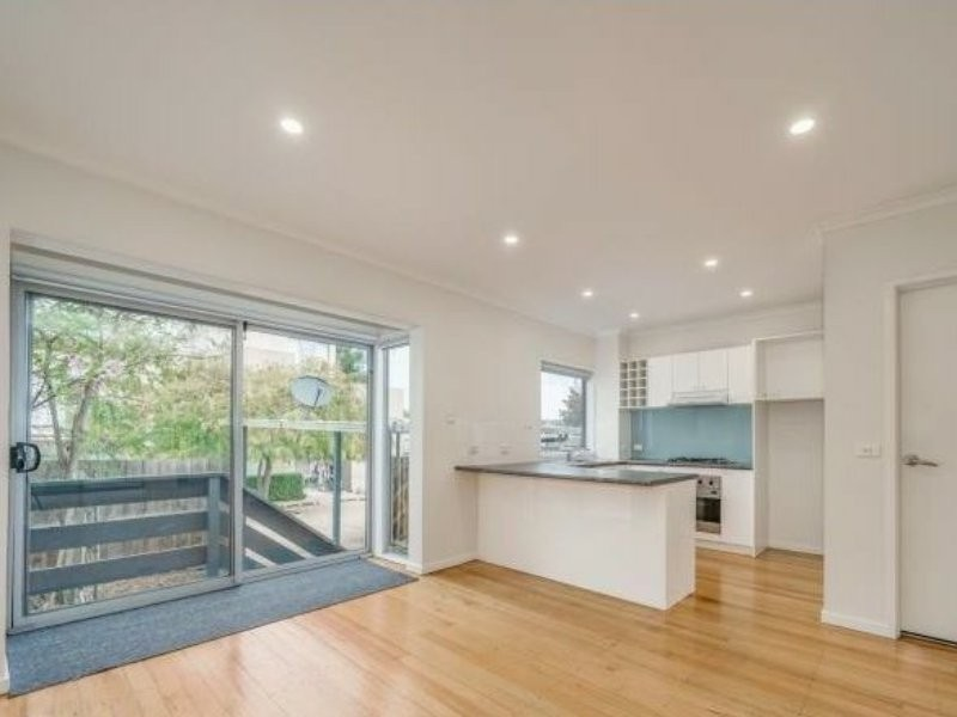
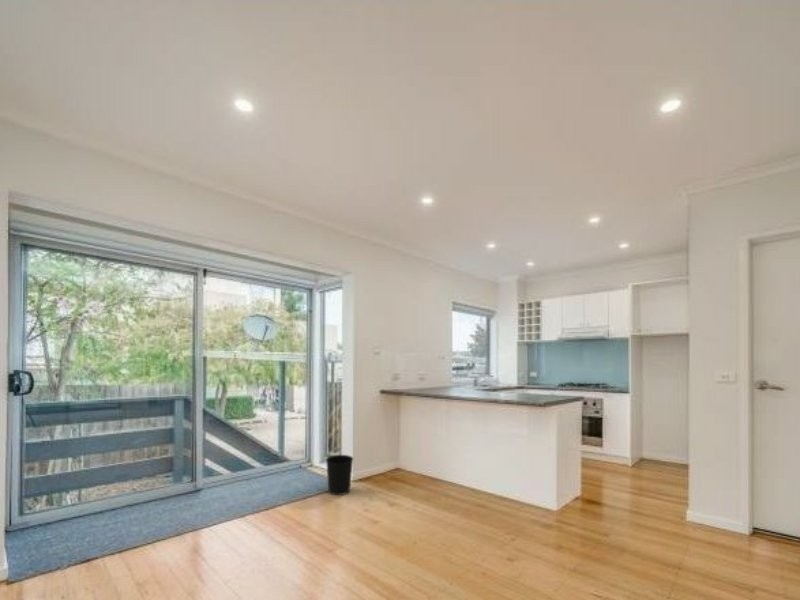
+ wastebasket (339, 475)
